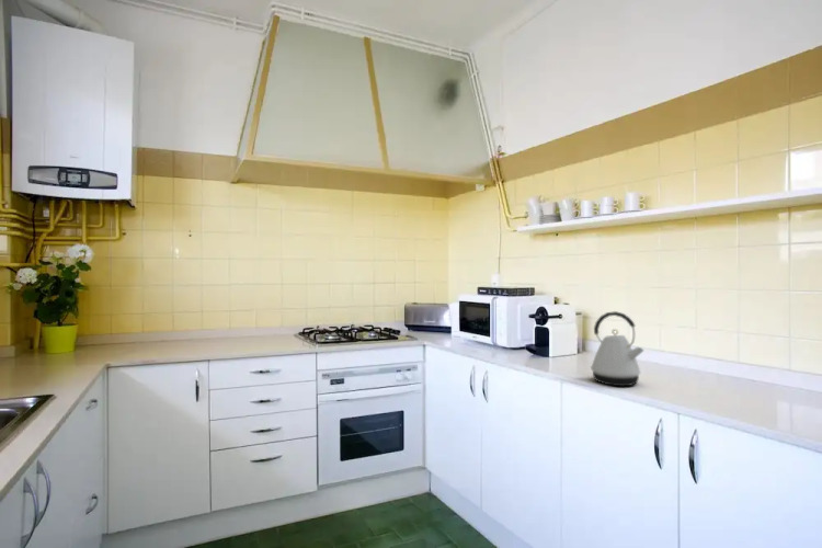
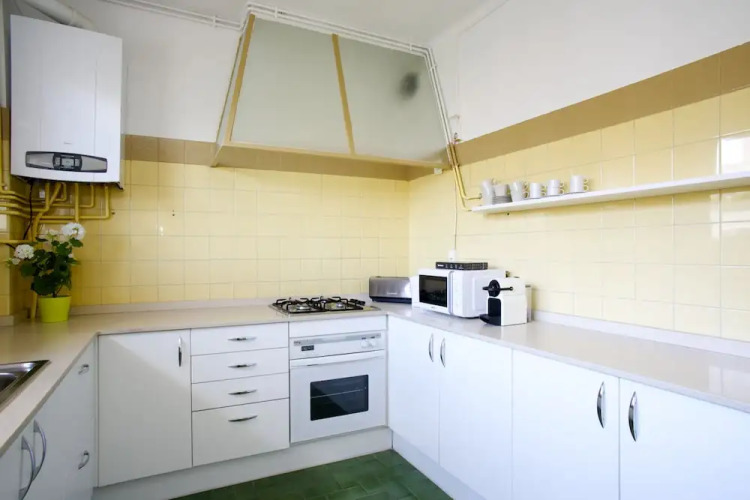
- kettle (616, 346)
